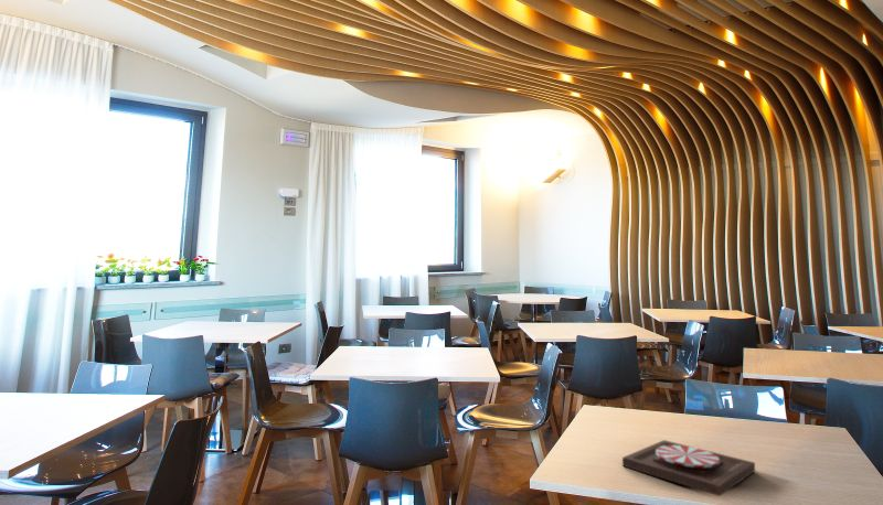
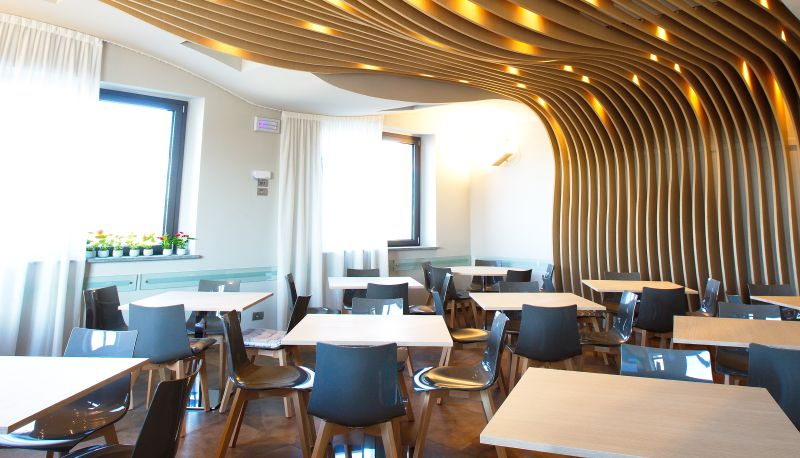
- plate (688, 461)
